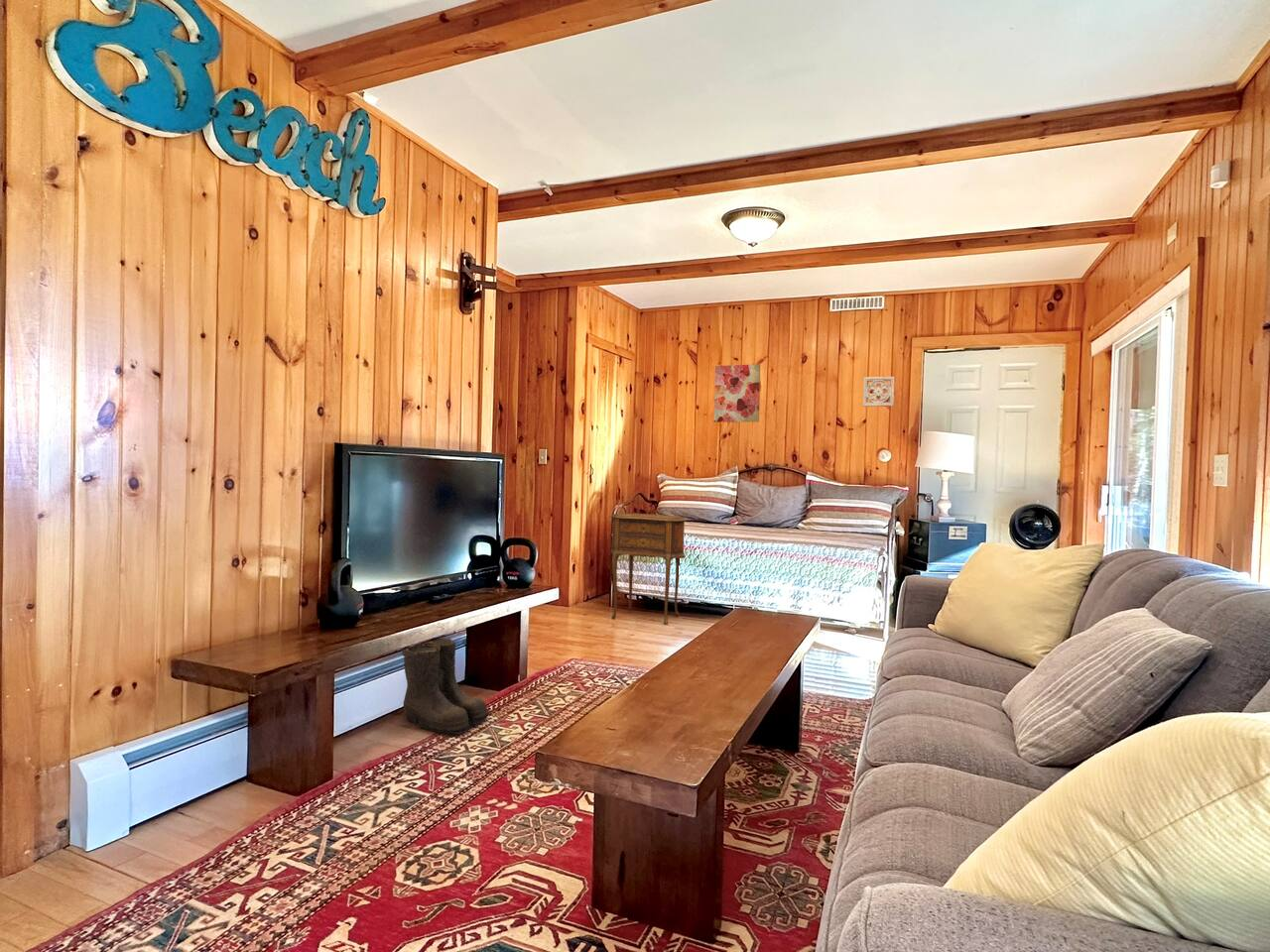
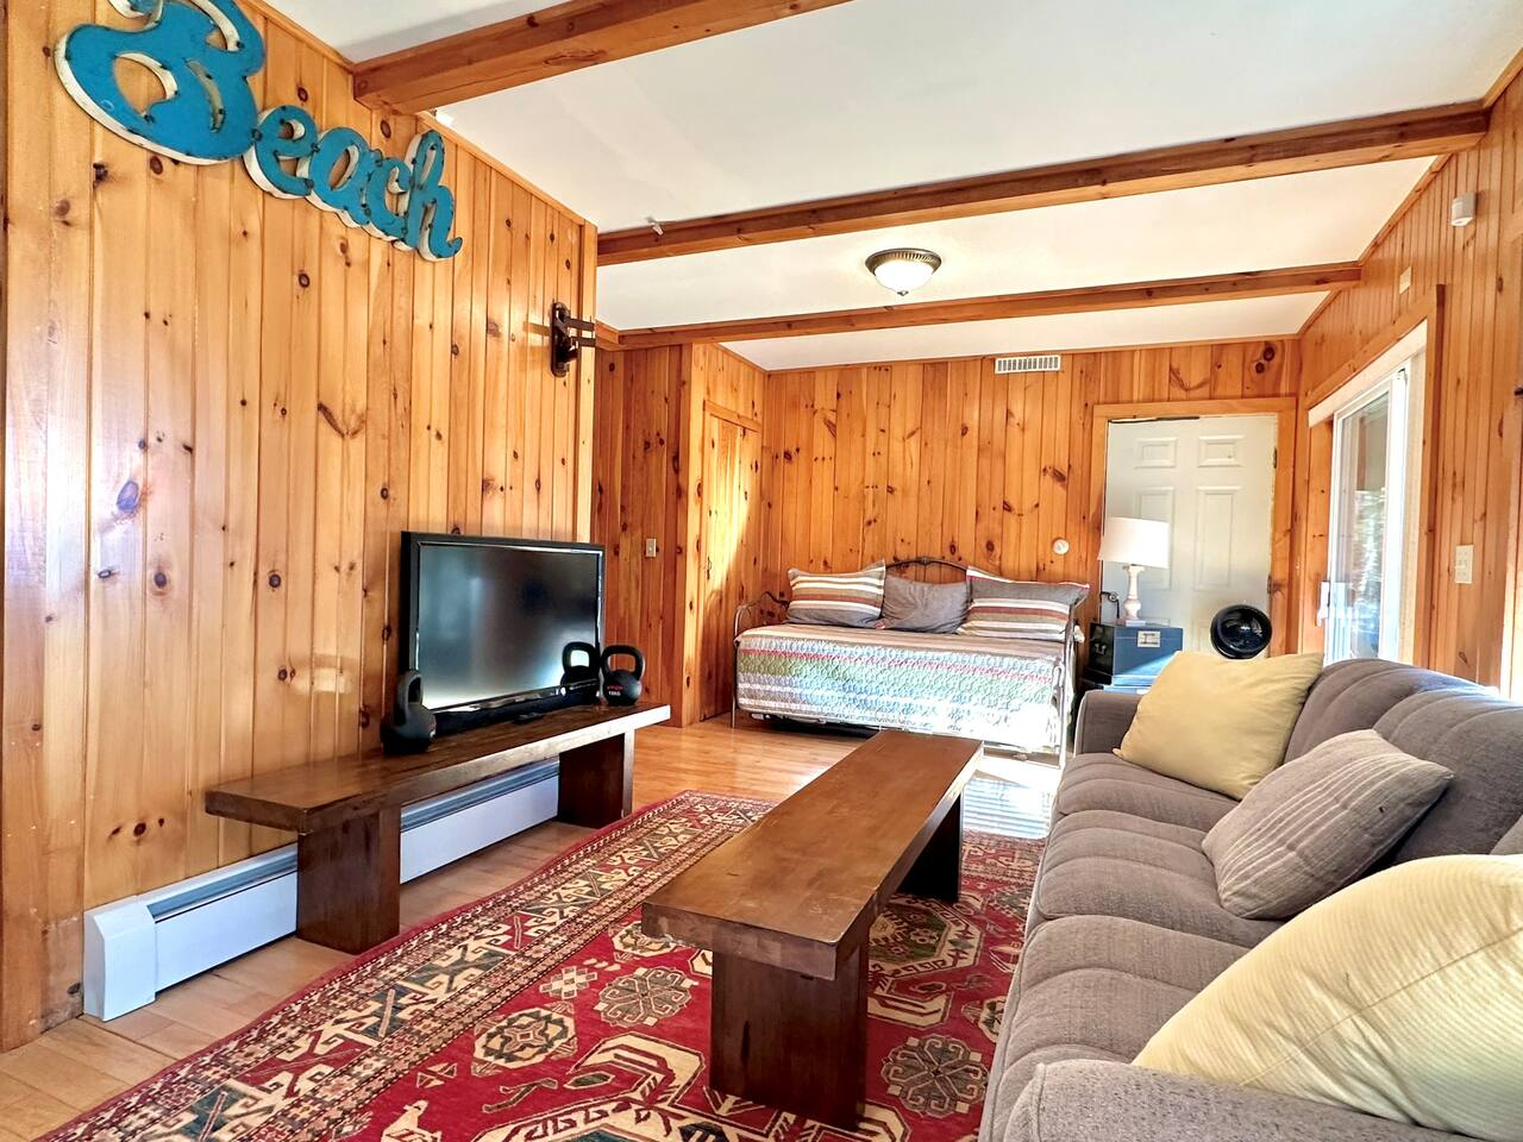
- wall ornament (878, 392)
- wall art (736, 393)
- side table (649, 556)
- boots (444, 682)
